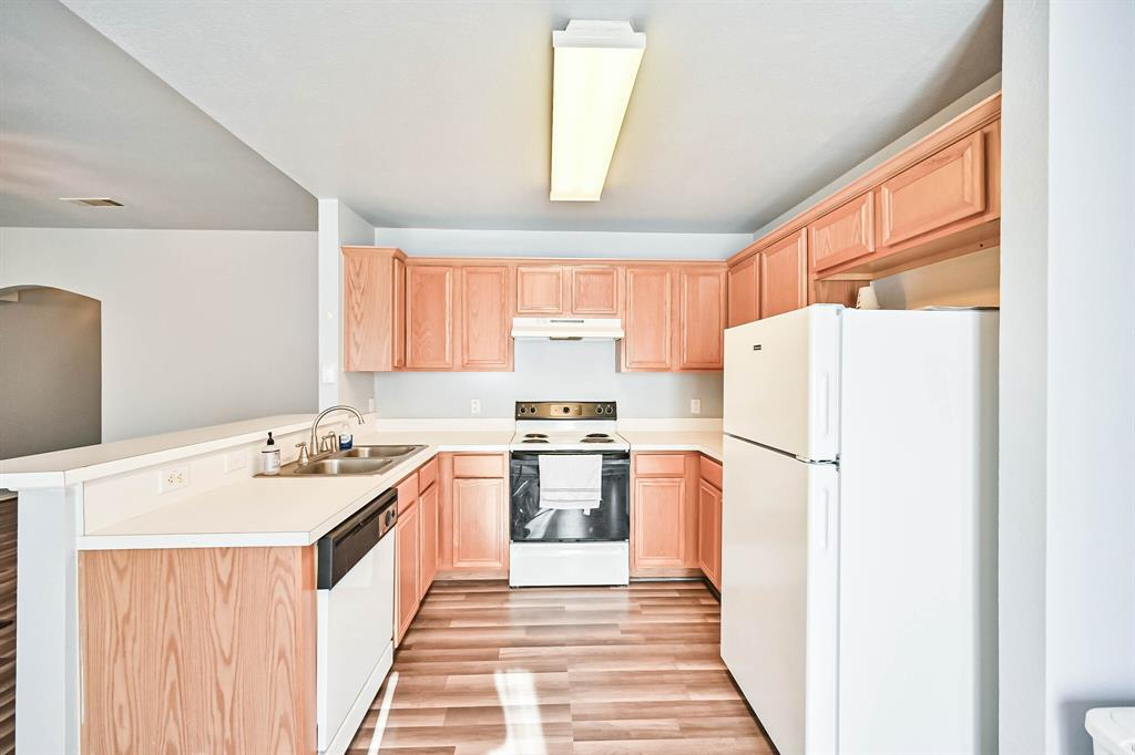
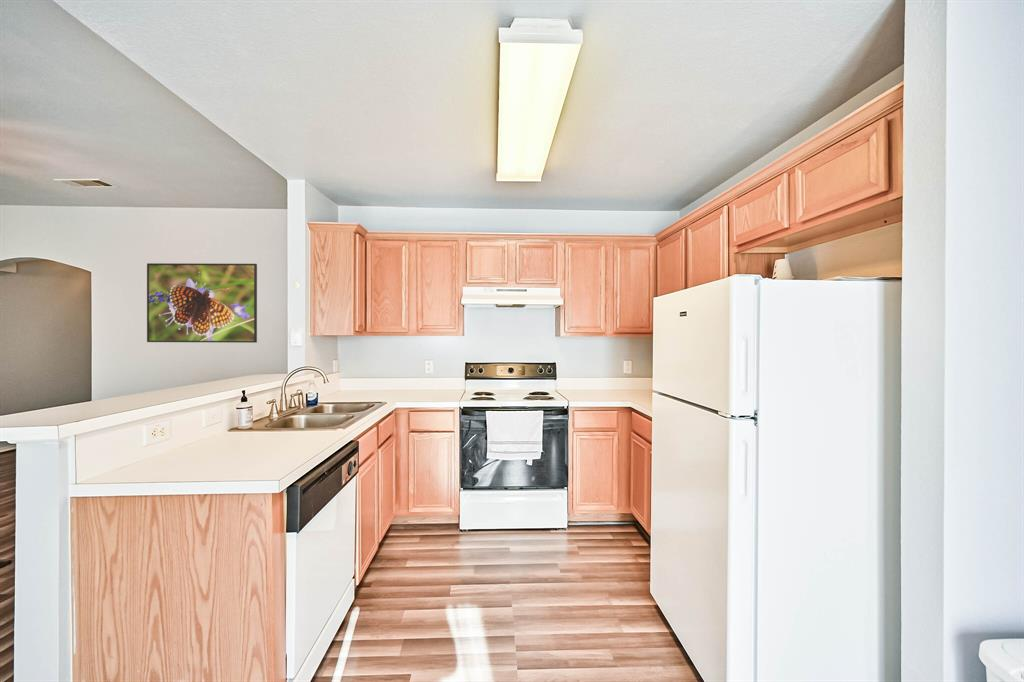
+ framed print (202, 303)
